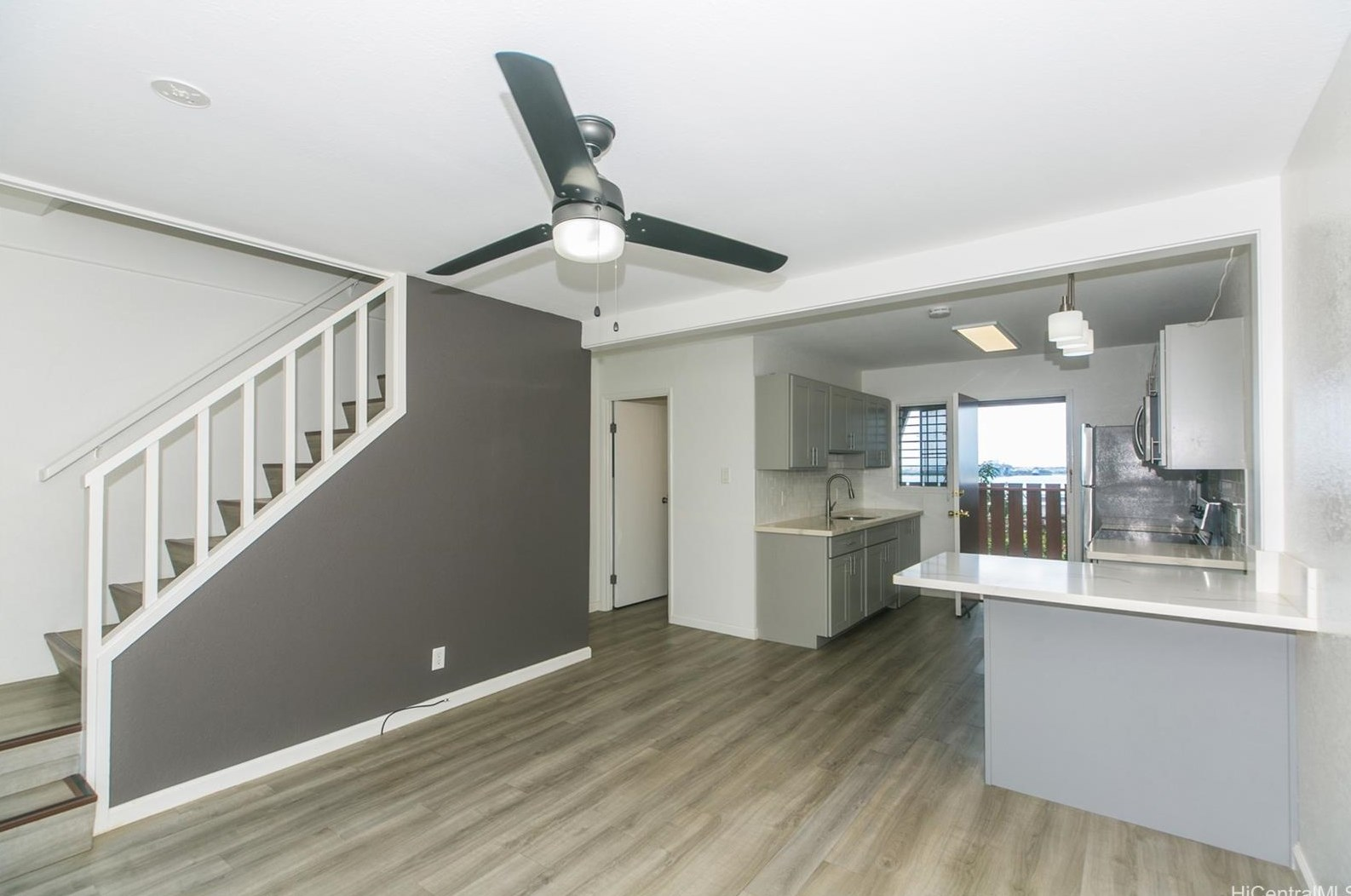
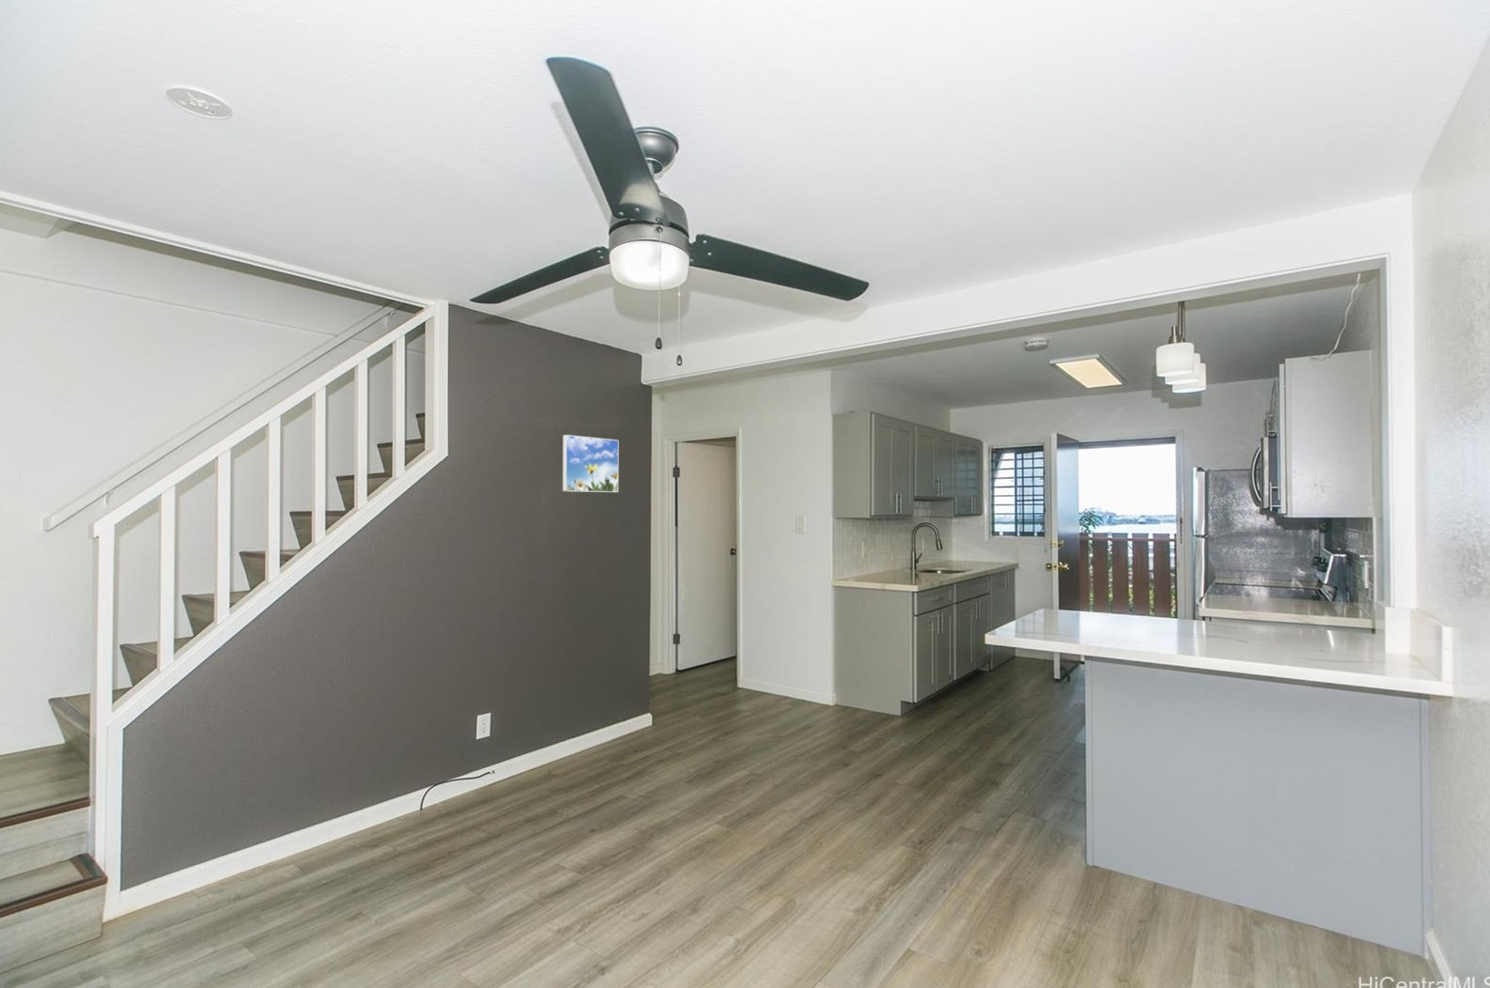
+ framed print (591, 464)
